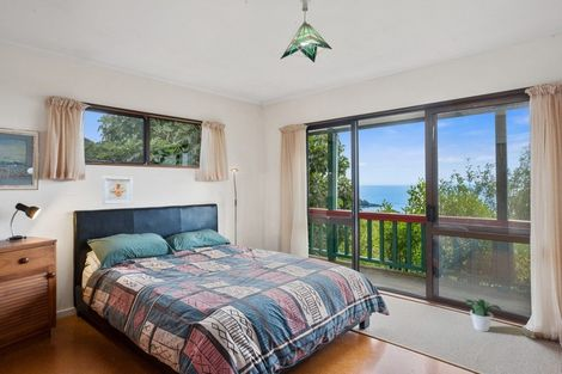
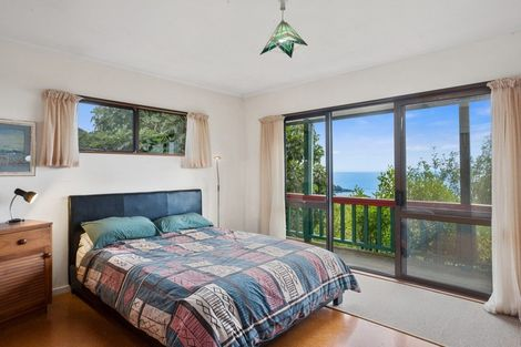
- potted plant (481, 315)
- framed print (117, 190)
